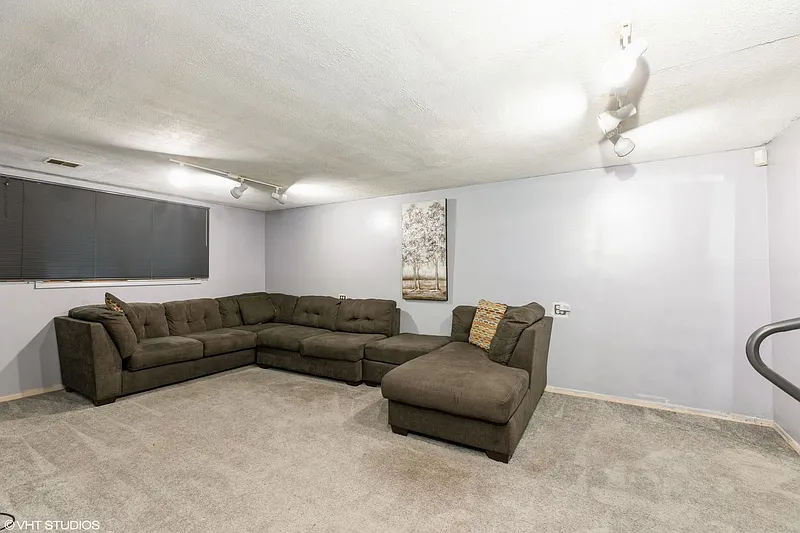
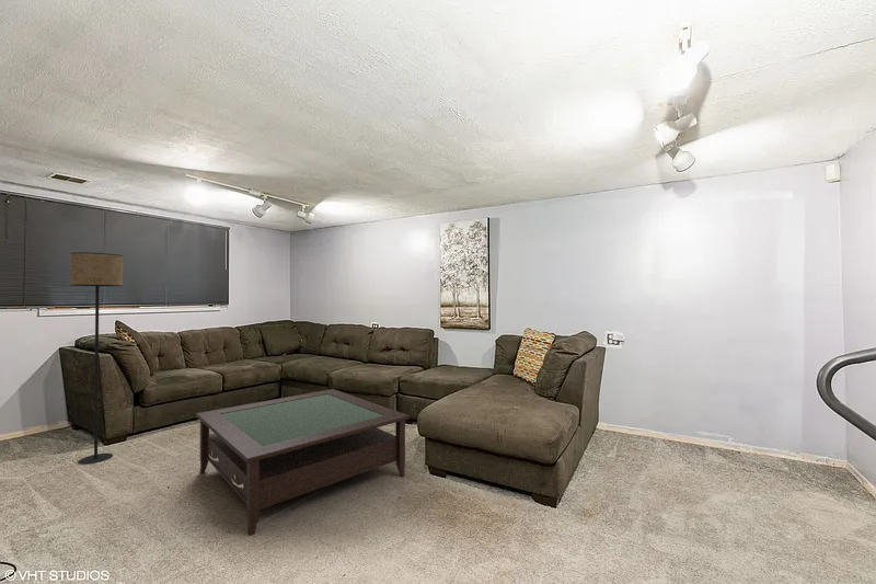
+ floor lamp (96, 356)
+ coffee table (301, 444)
